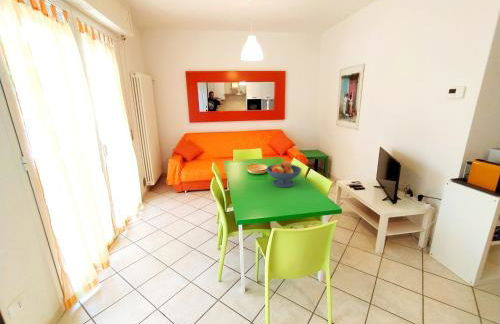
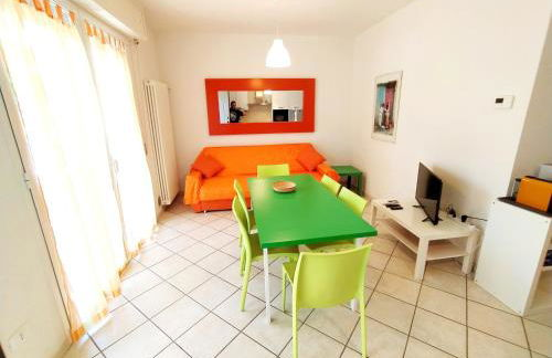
- fruit bowl (283, 173)
